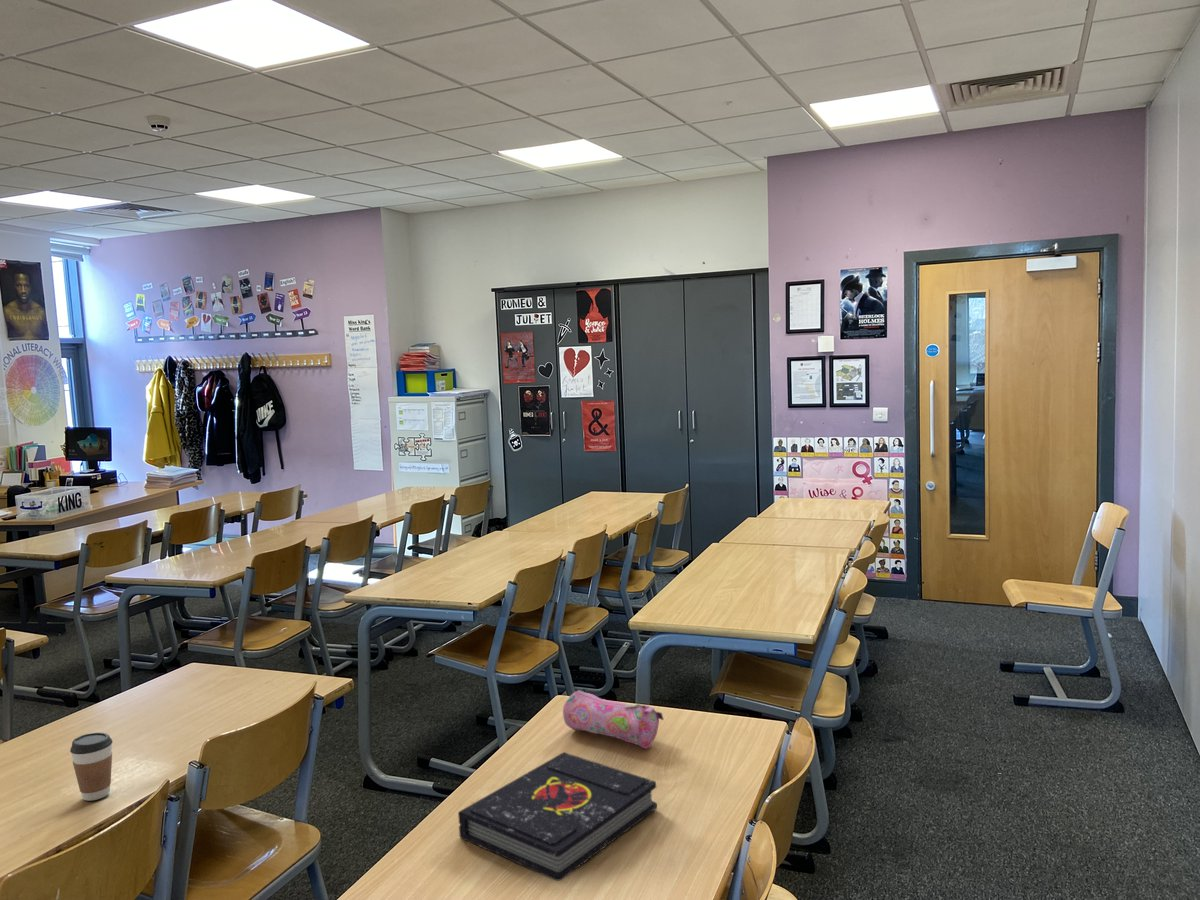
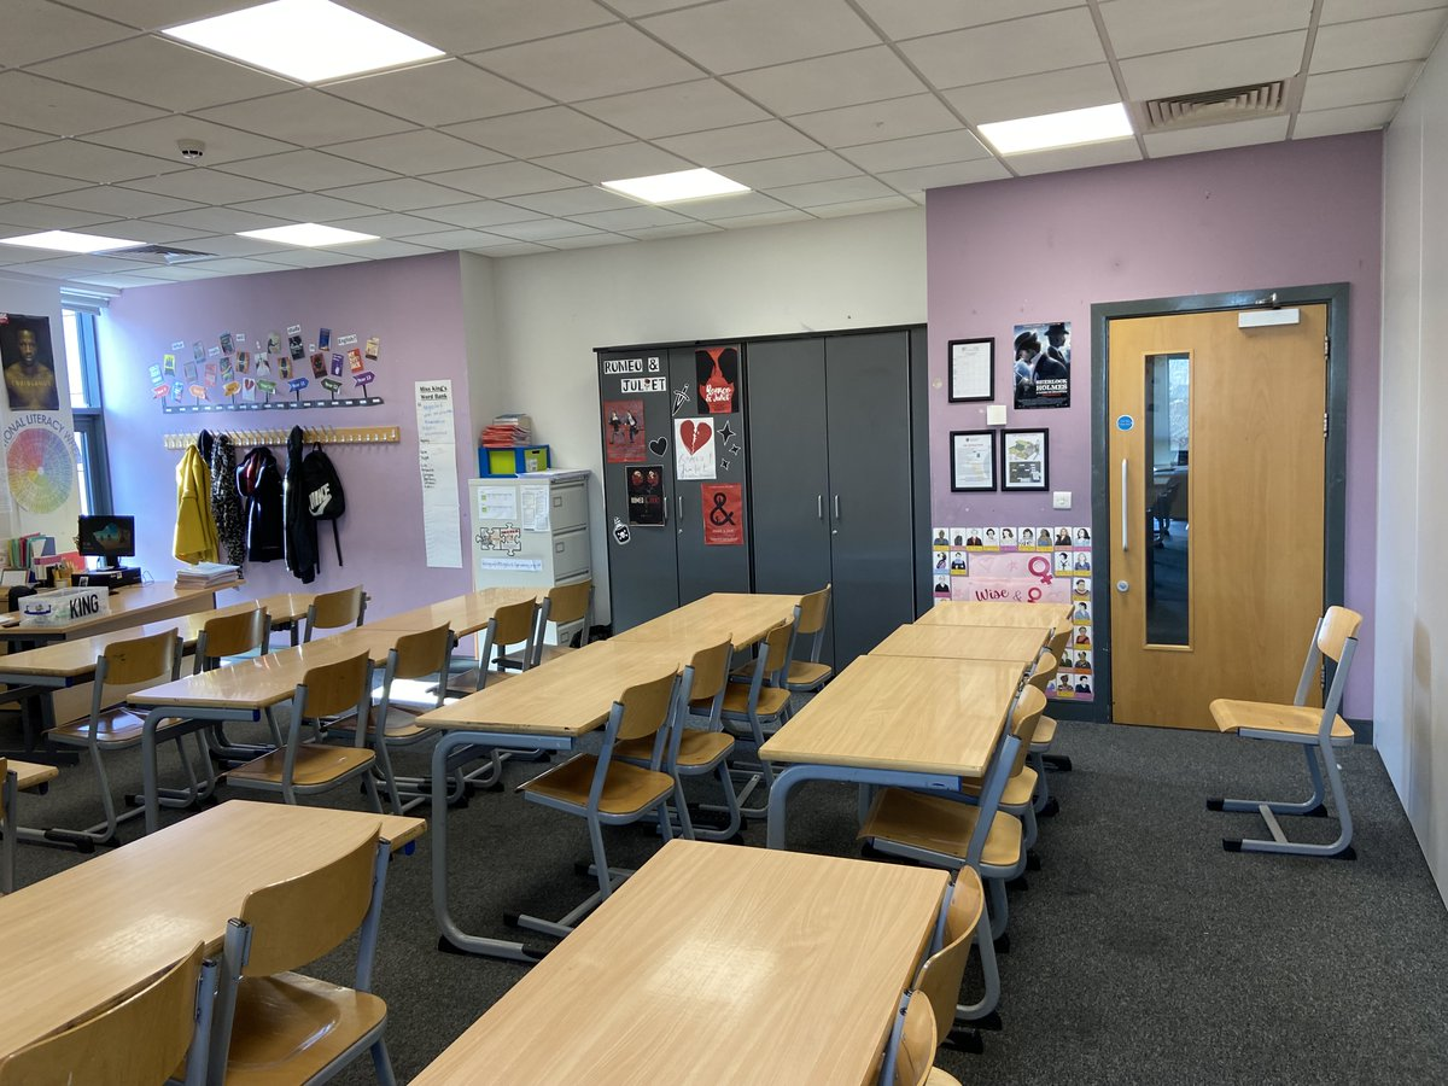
- pencil case (611, 717)
- coffee cup (93, 766)
- book (560, 808)
